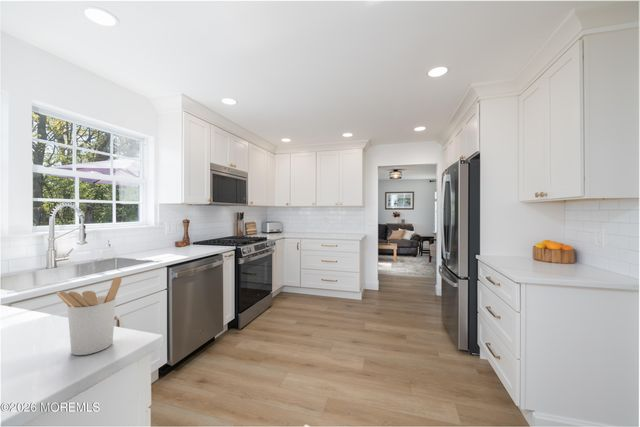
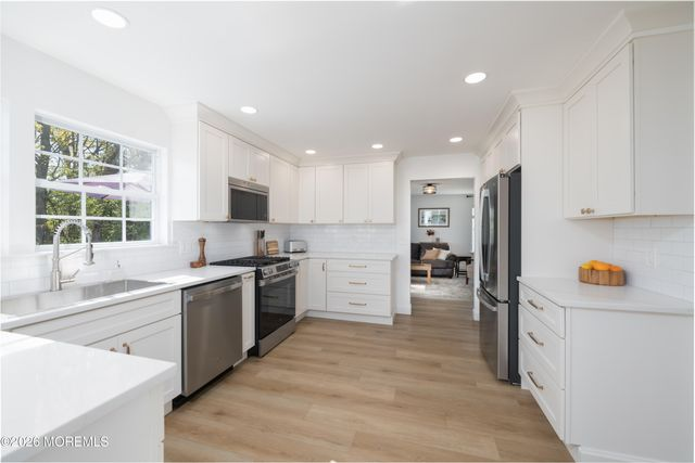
- utensil holder (88, 316)
